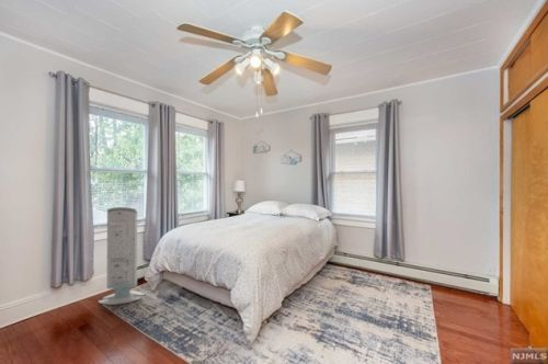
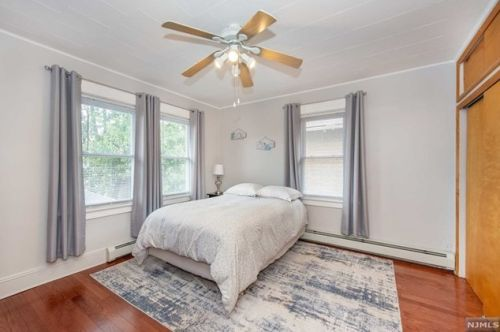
- air purifier (122, 252)
